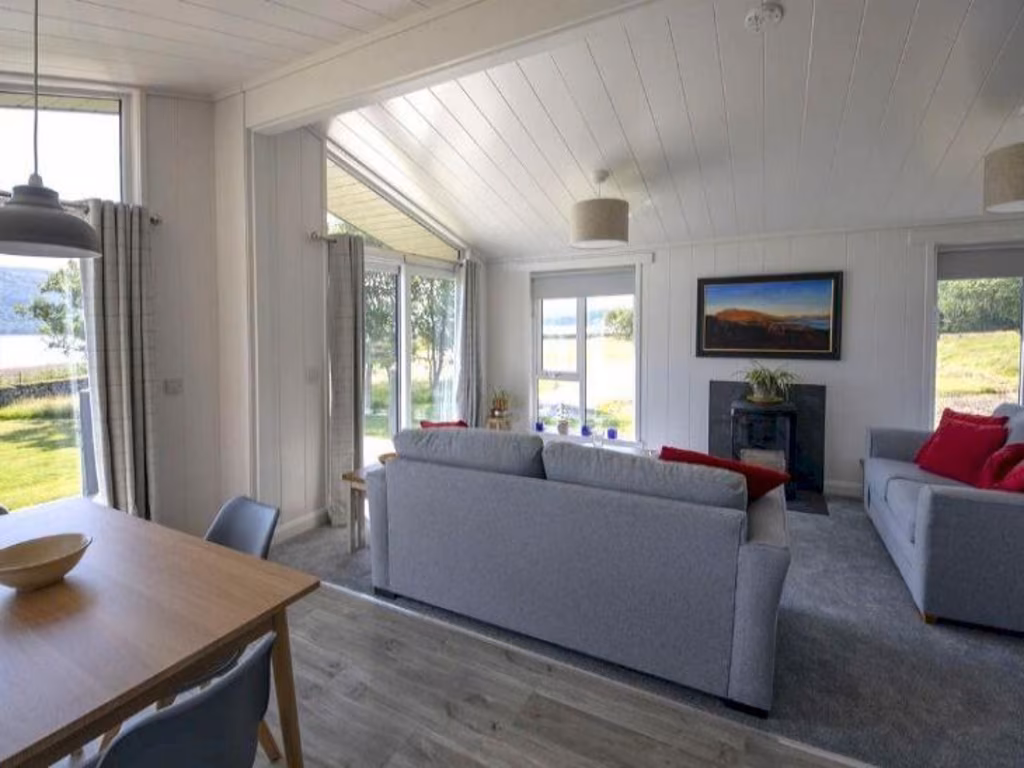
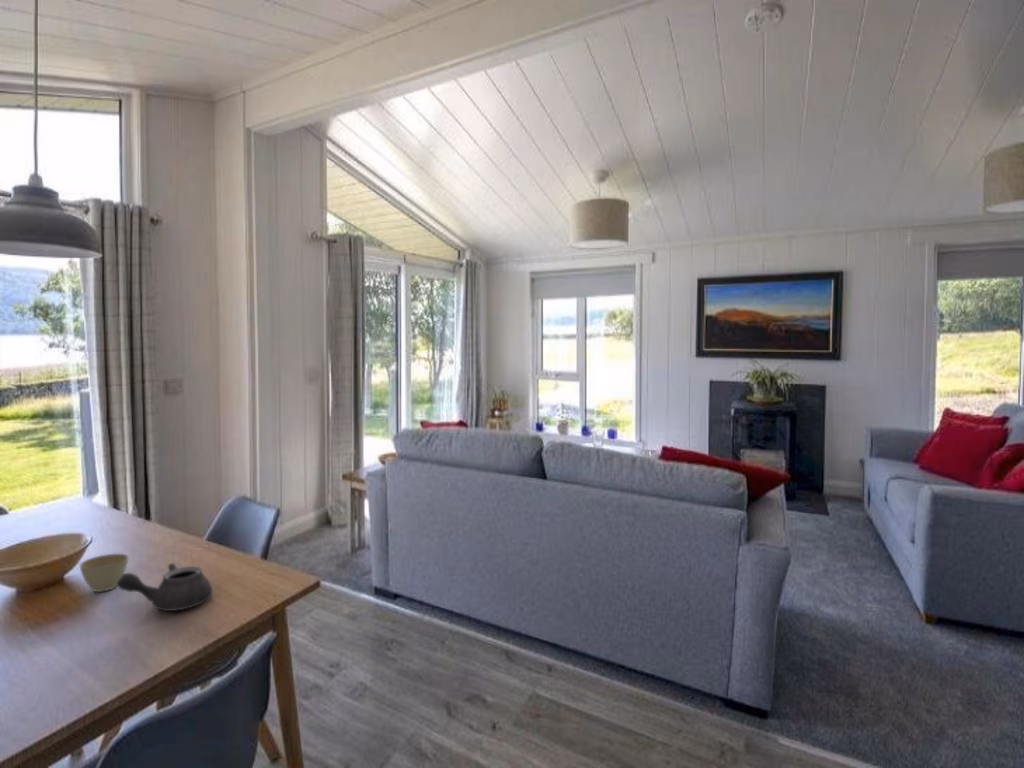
+ teapot (165, 585)
+ flower pot (105, 574)
